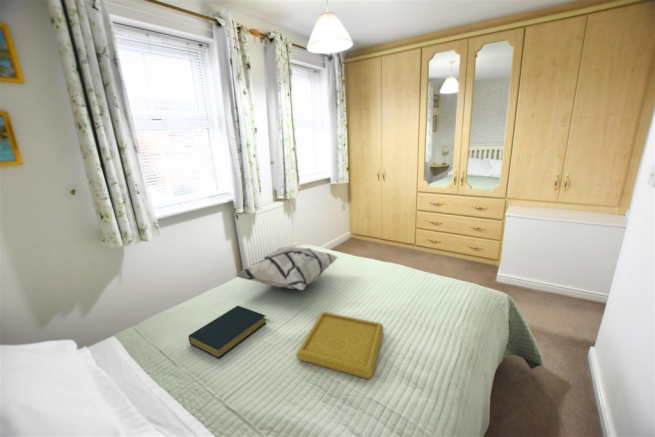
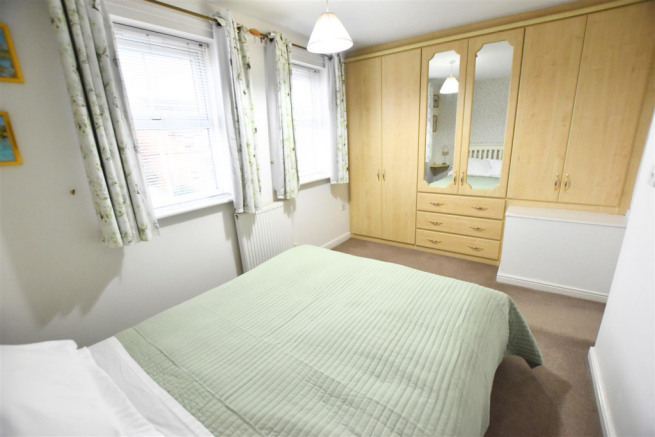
- serving tray (342, 340)
- hardback book (229, 328)
- decorative pillow (290, 266)
